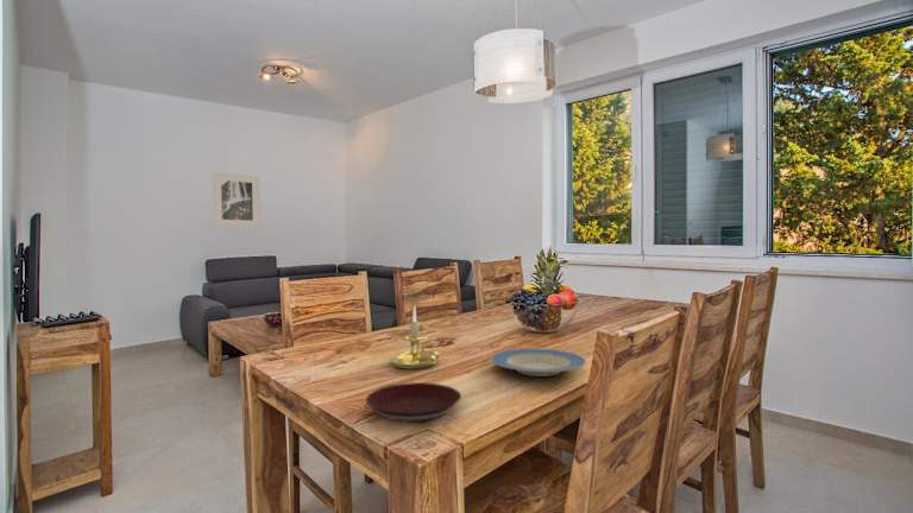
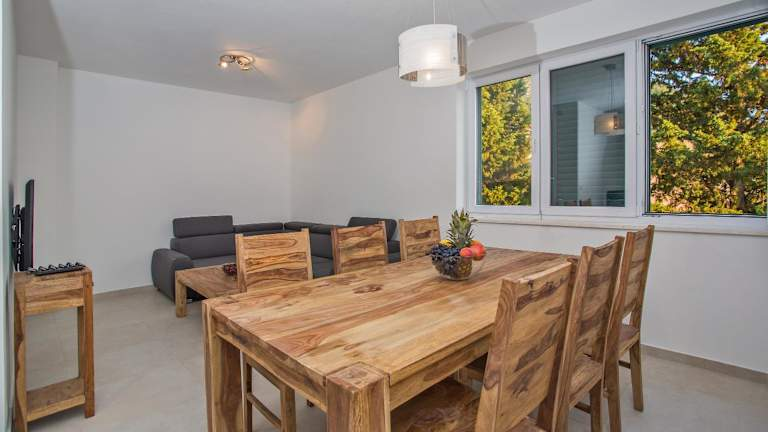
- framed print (237, 201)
- plate (414, 403)
- candle holder (417, 334)
- plate (537, 363)
